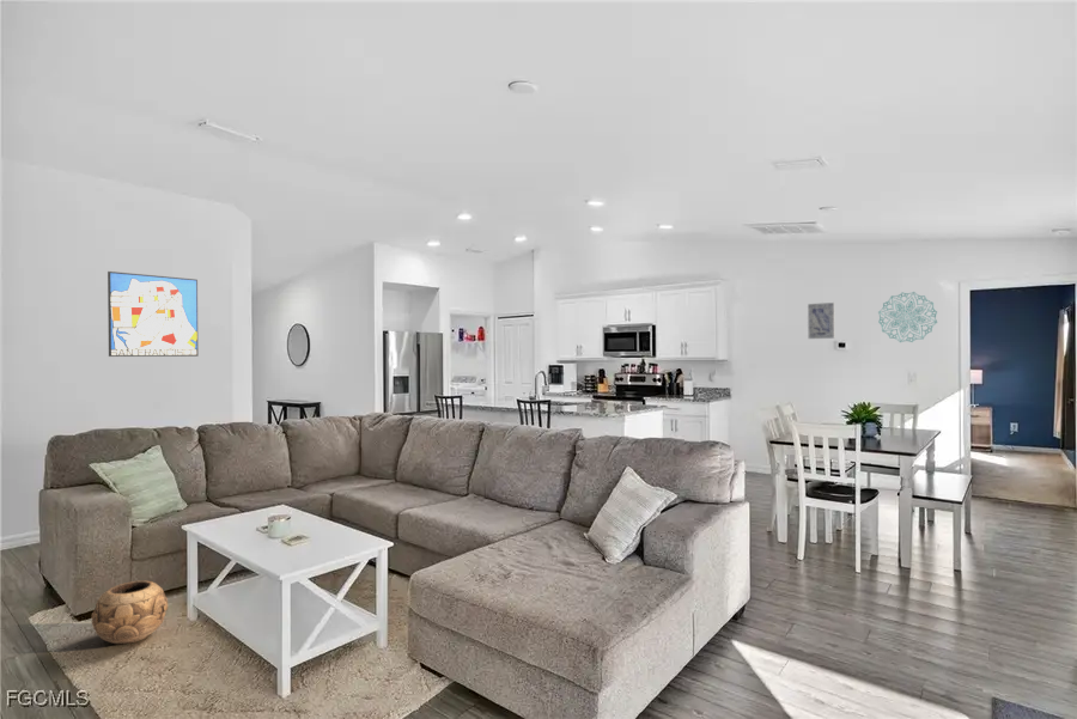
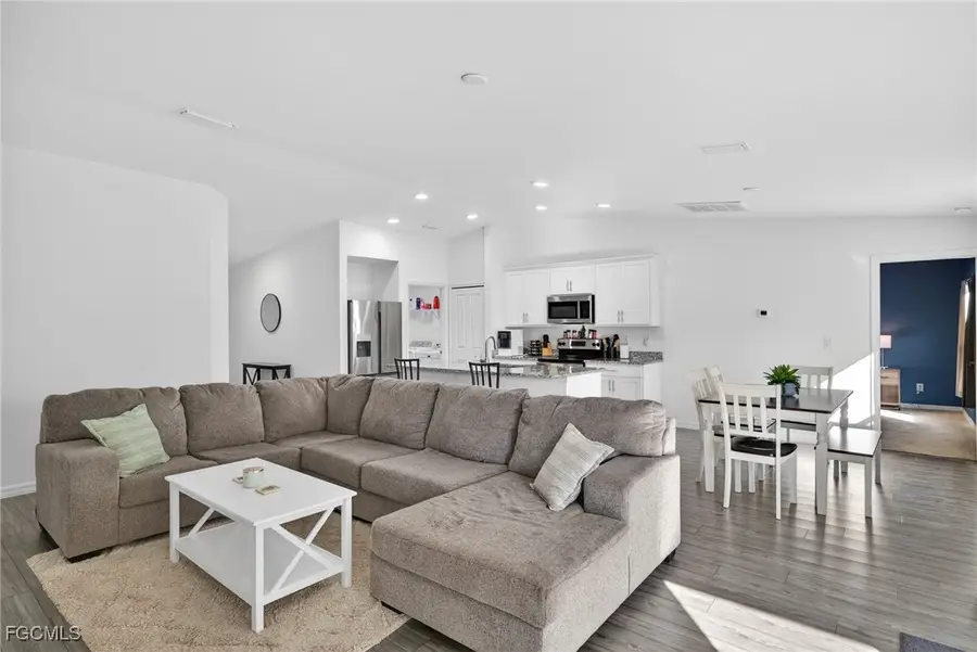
- wall art (821, 321)
- wall art (154, 316)
- decorative bowl (130, 611)
- wall decoration (907, 319)
